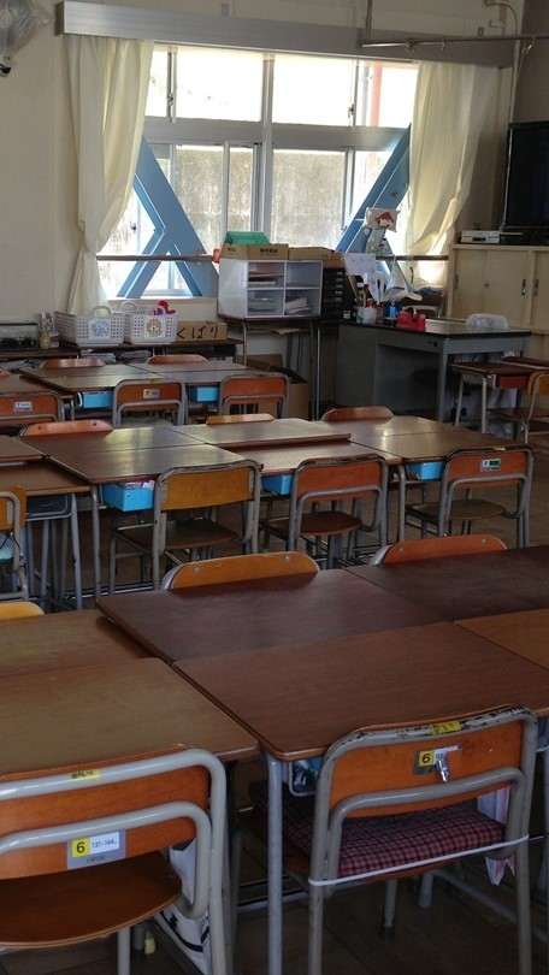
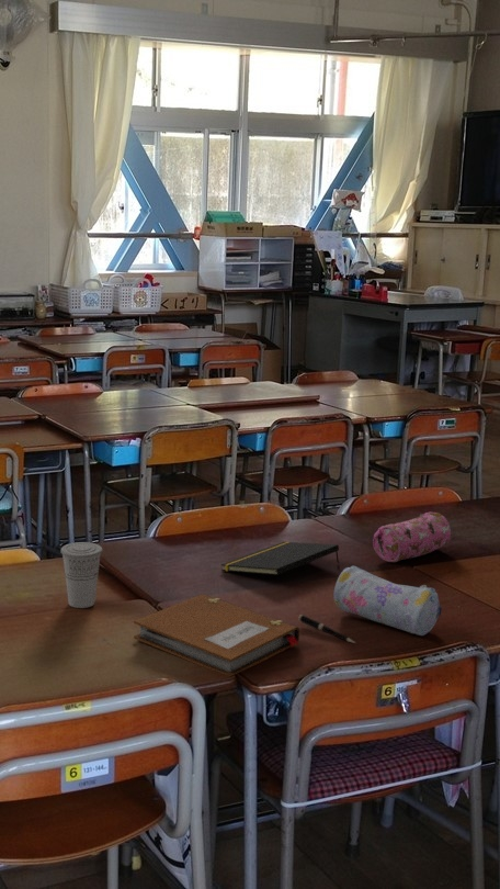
+ notepad (280, 558)
+ cup (81, 575)
+ pencil case (411, 537)
+ pen (327, 629)
+ pencil case (386, 599)
+ notebook (219, 632)
